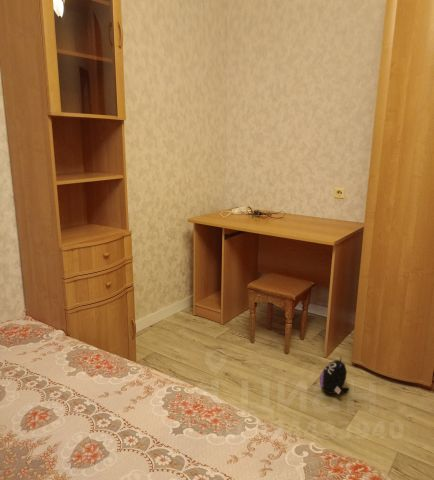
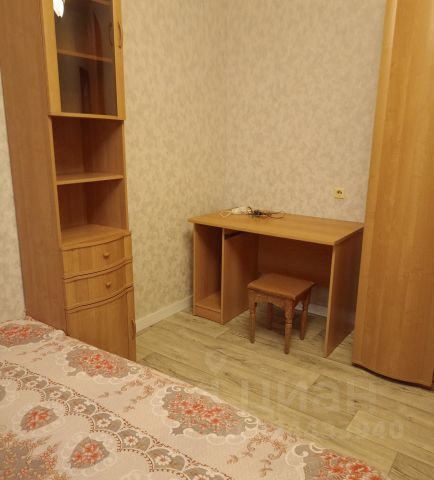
- plush toy (334, 375)
